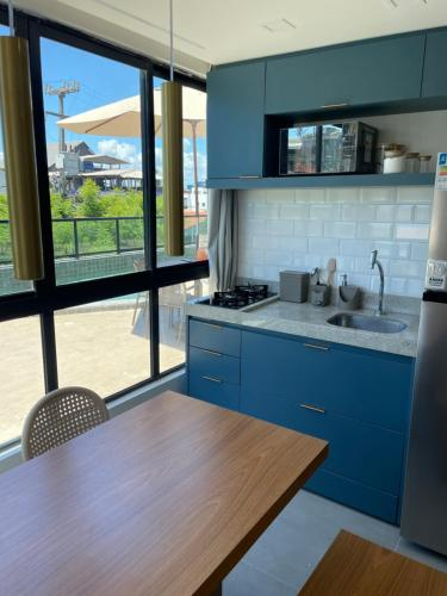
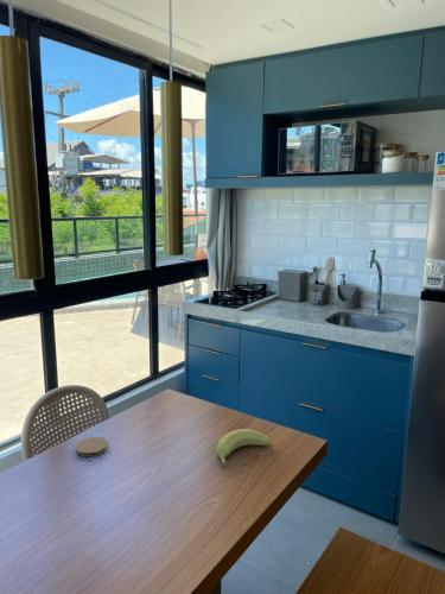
+ banana (240, 446)
+ coaster (91, 446)
